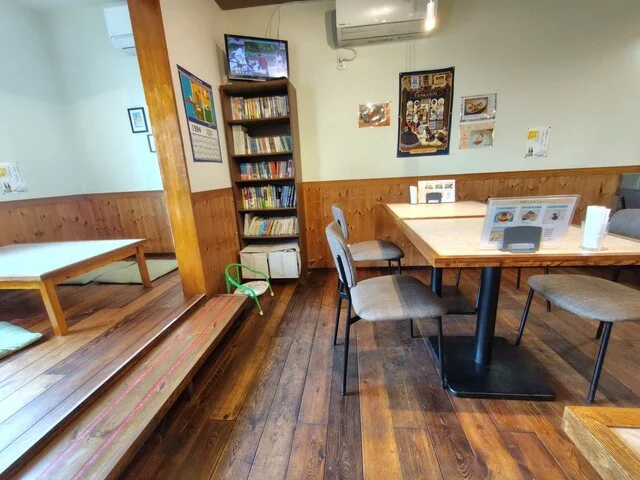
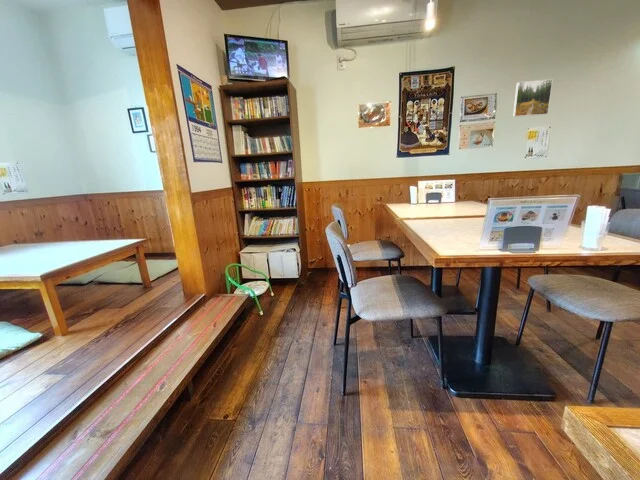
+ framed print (532, 98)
